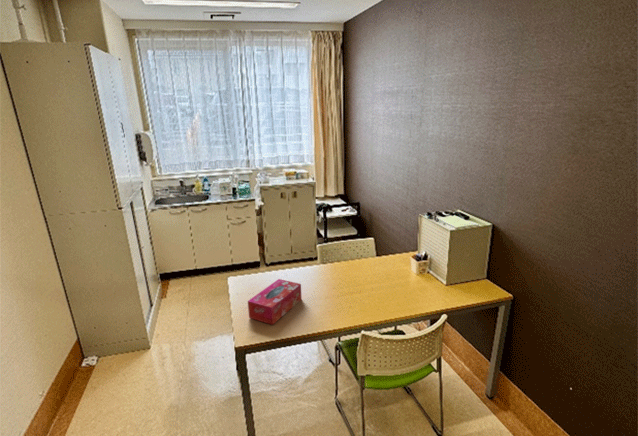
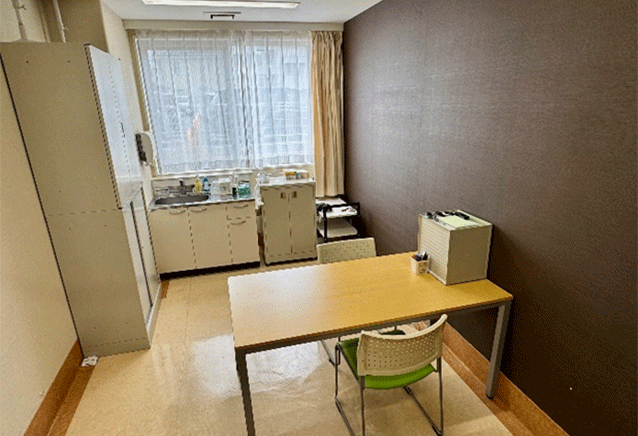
- tissue box (275, 300)
